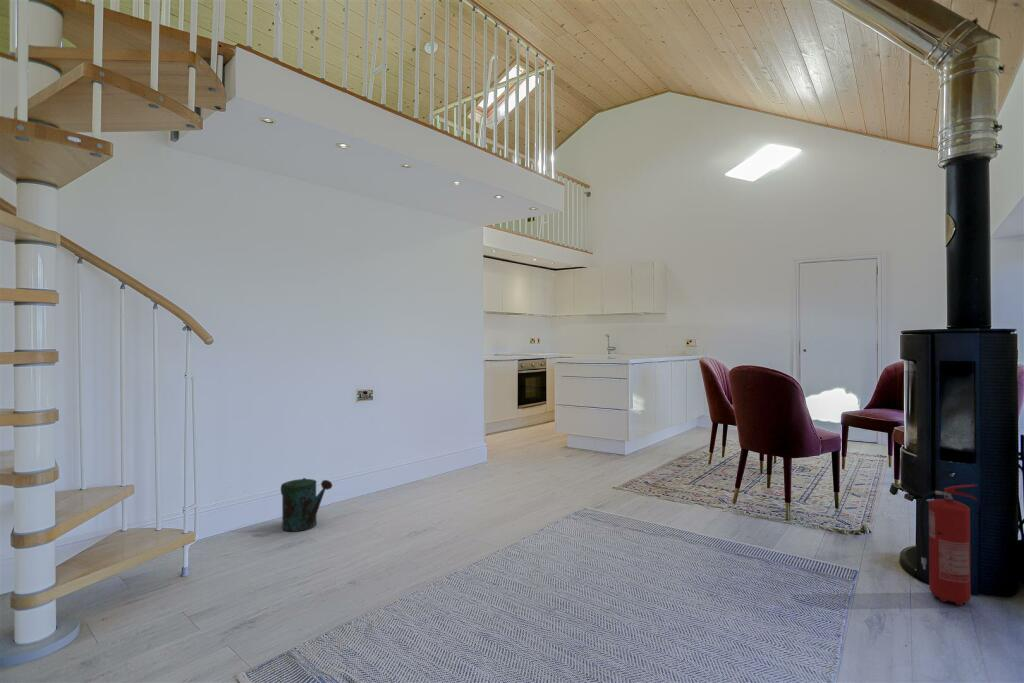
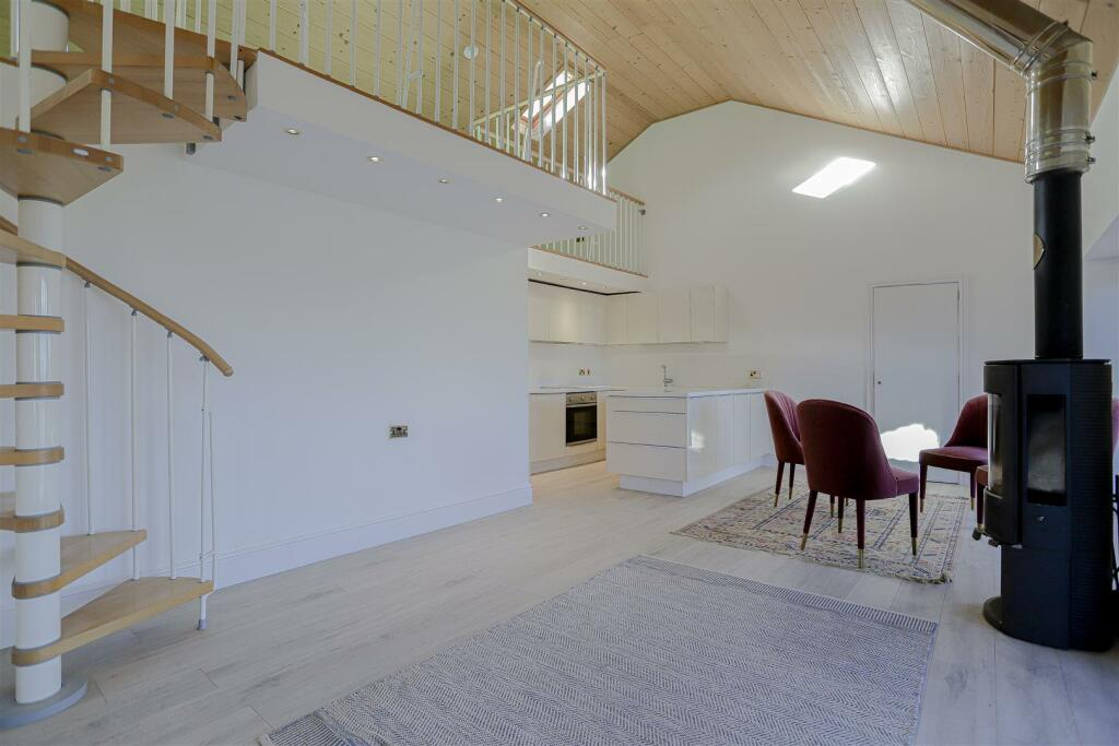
- watering can (305, 501)
- fire extinguisher (947, 540)
